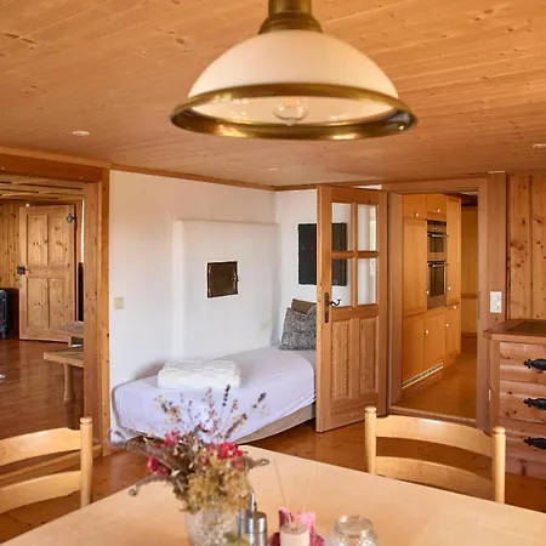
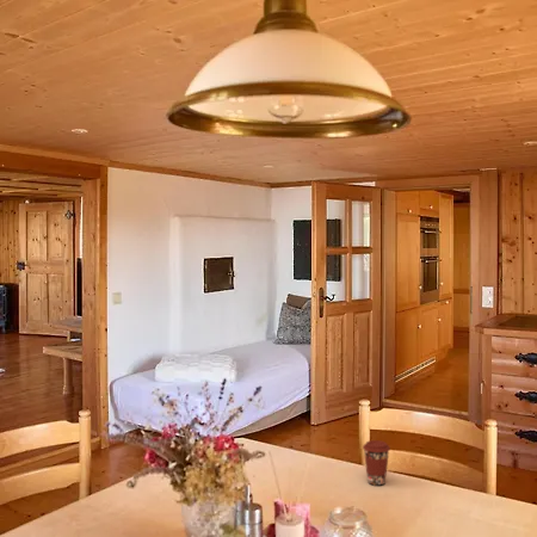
+ coffee cup (376, 462)
